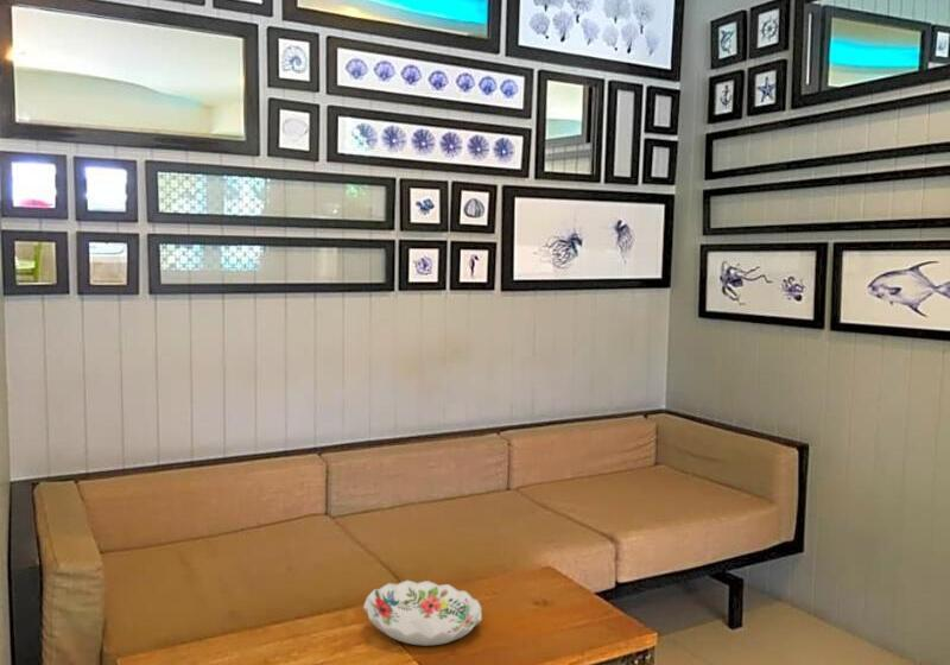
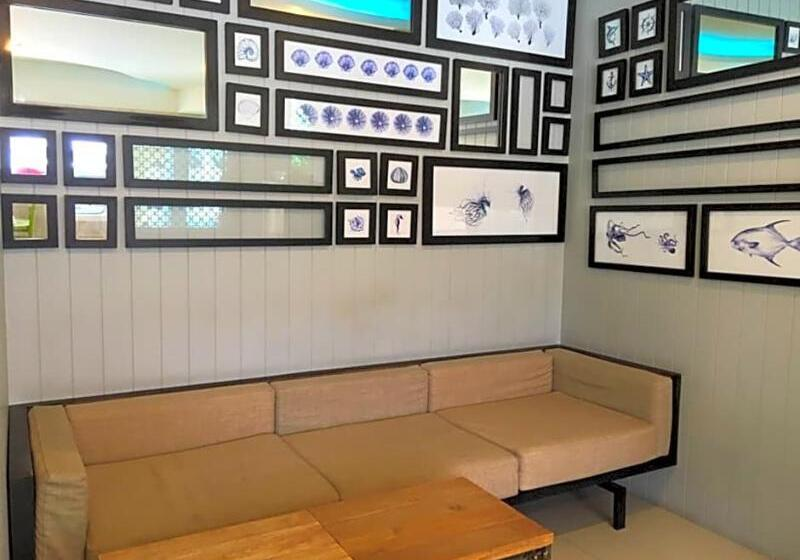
- decorative bowl (423, 615)
